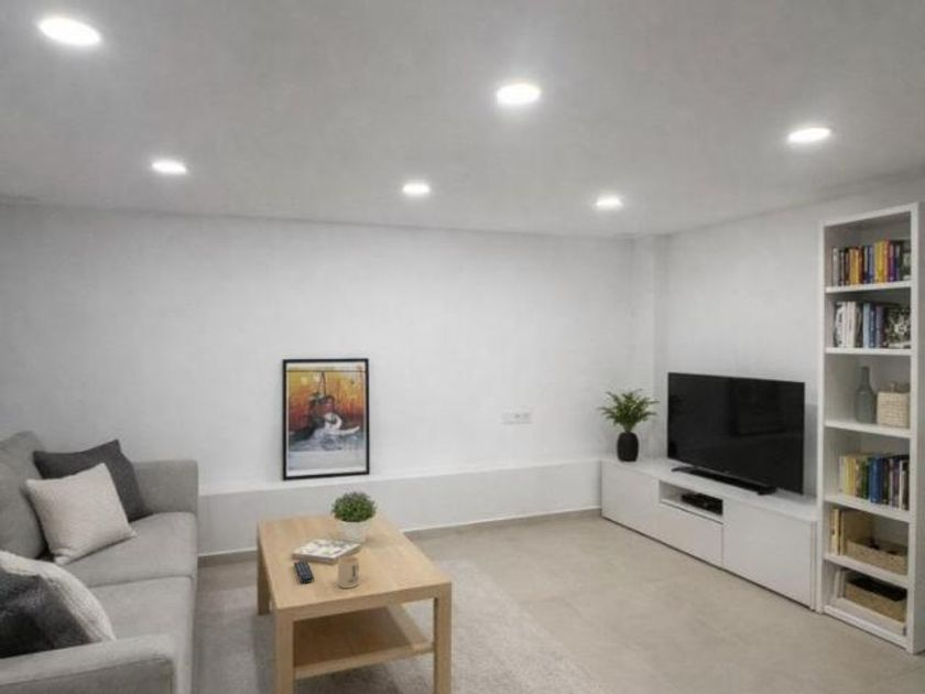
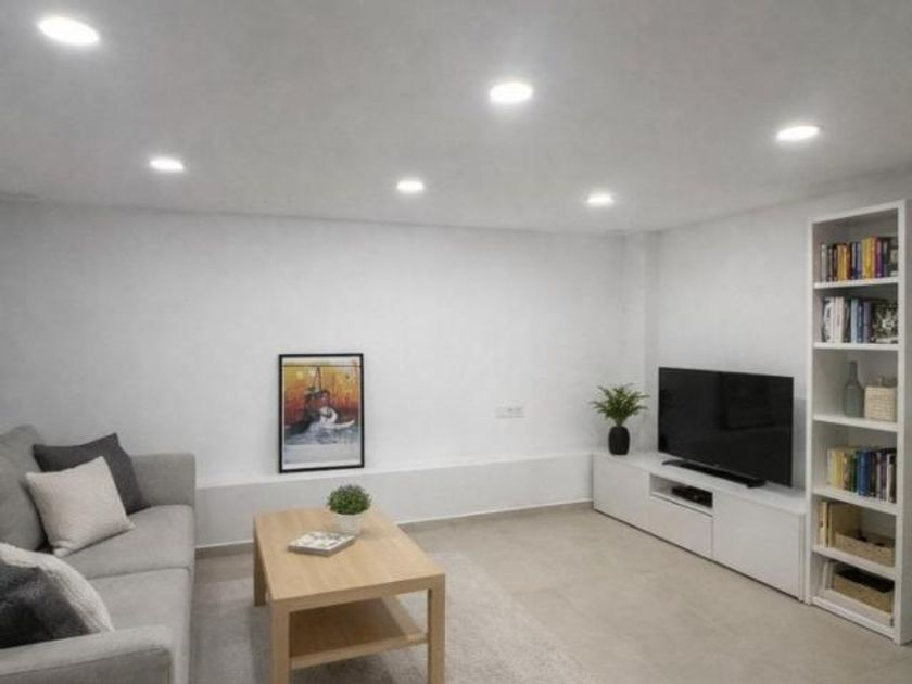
- remote control (303, 571)
- mug (349, 570)
